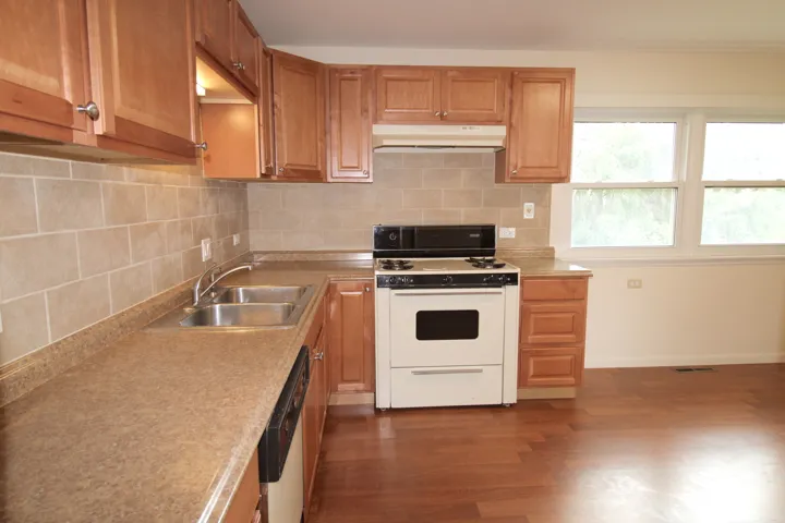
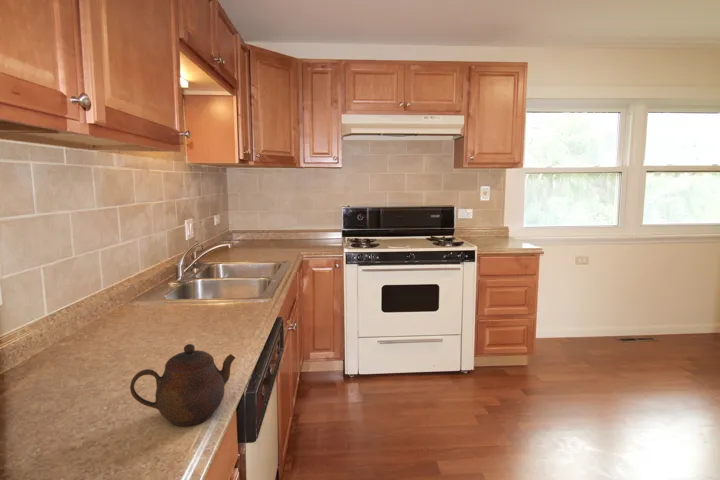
+ teapot (186, 380)
